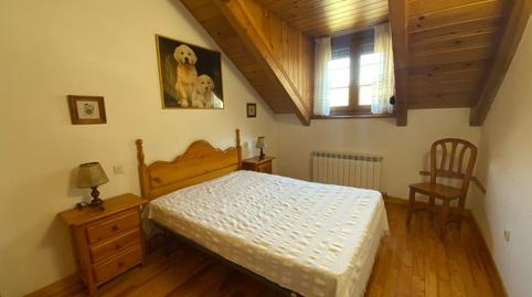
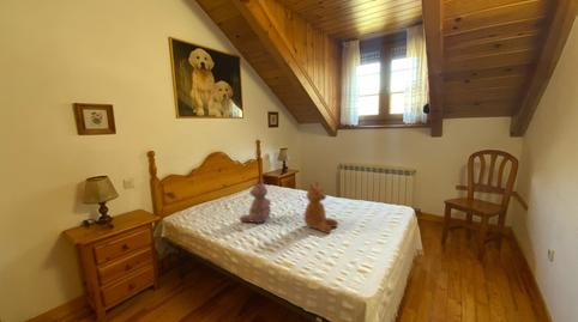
+ teddy bear (320, 206)
+ stuffed animal (254, 200)
